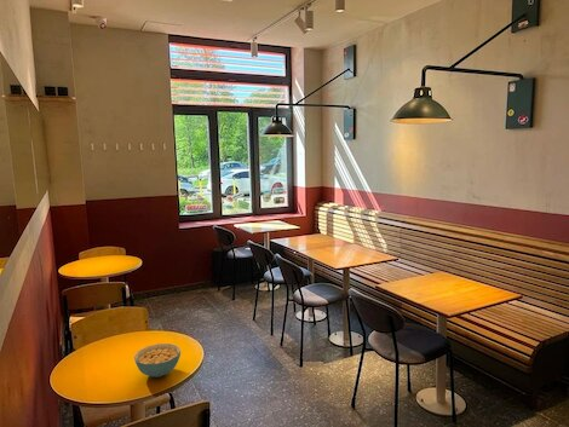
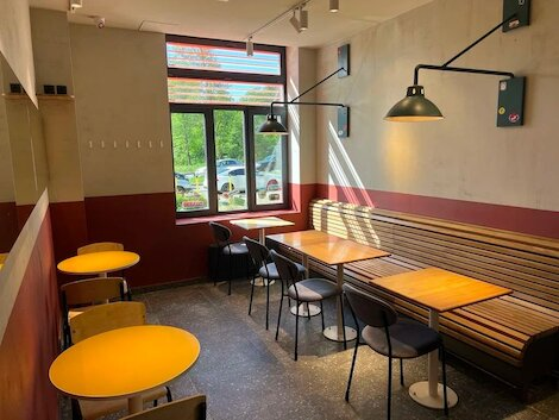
- cereal bowl (157, 363)
